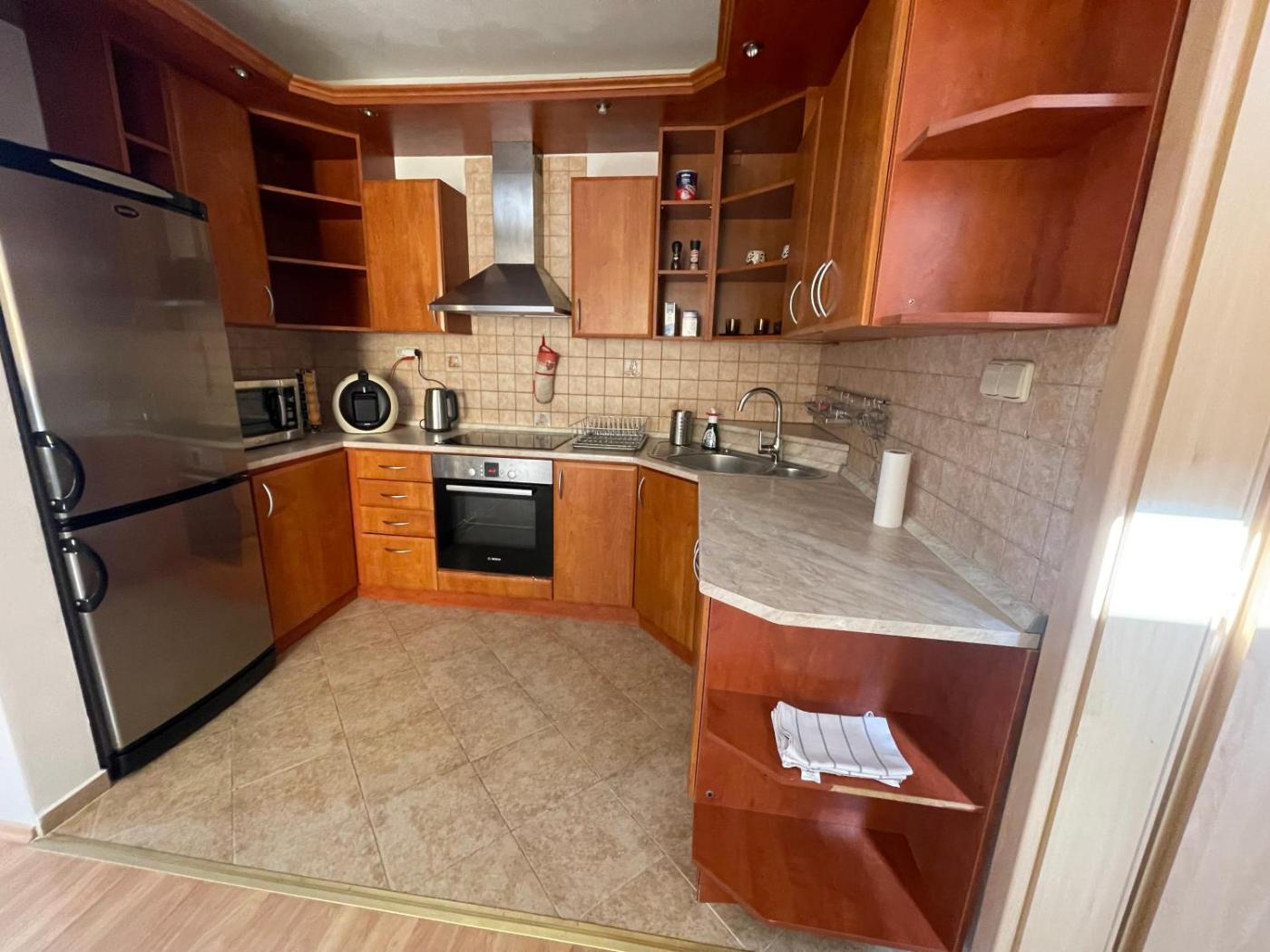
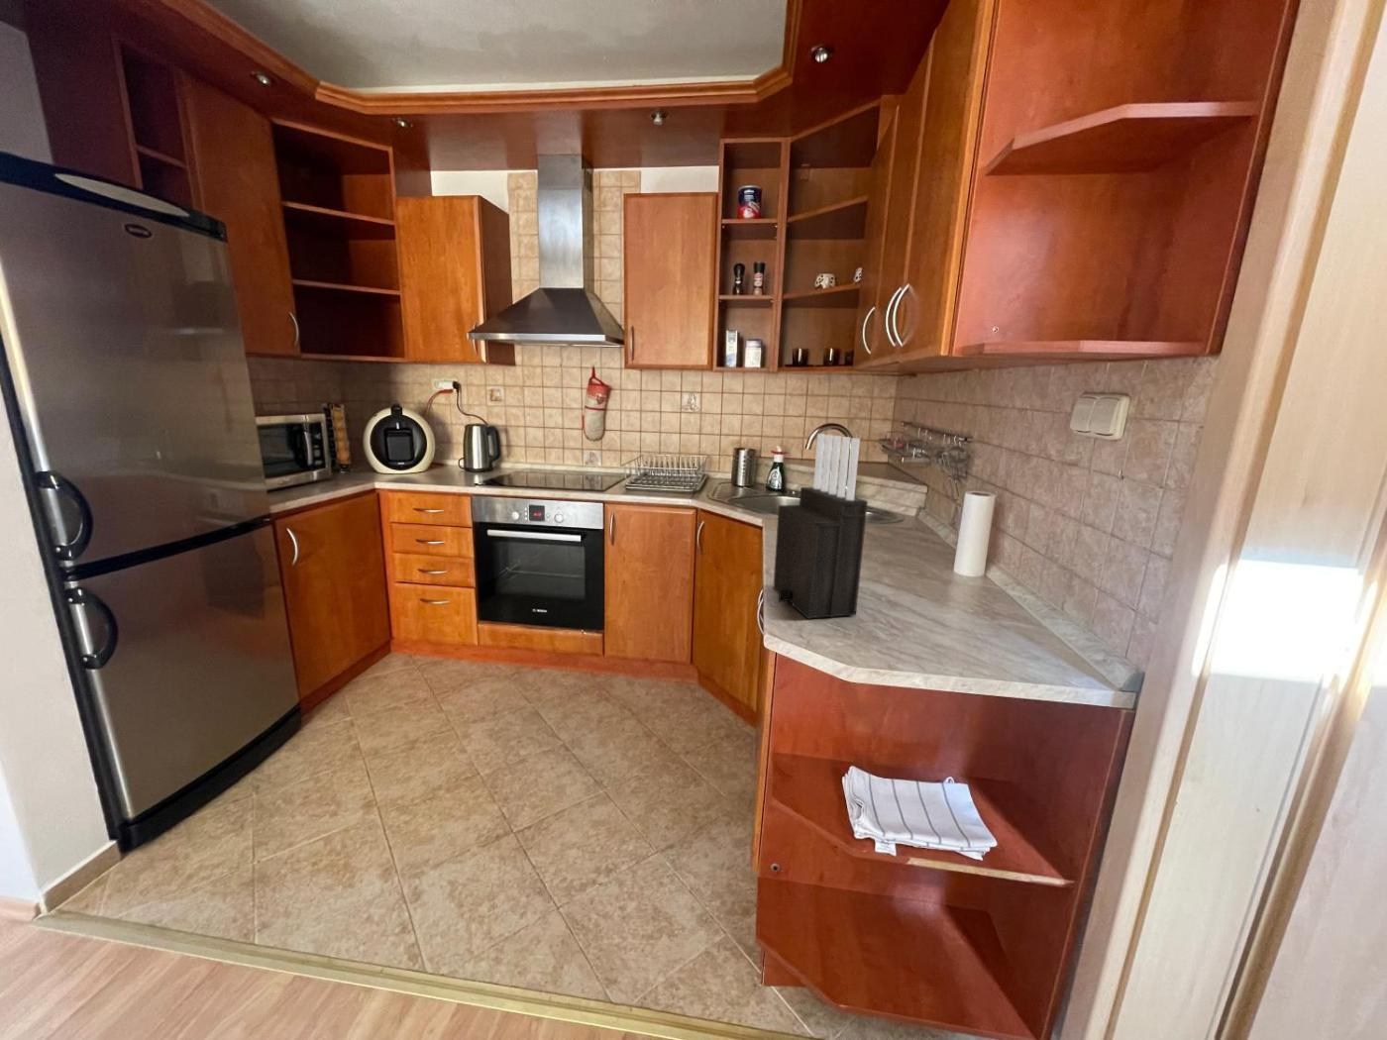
+ knife block (814, 521)
